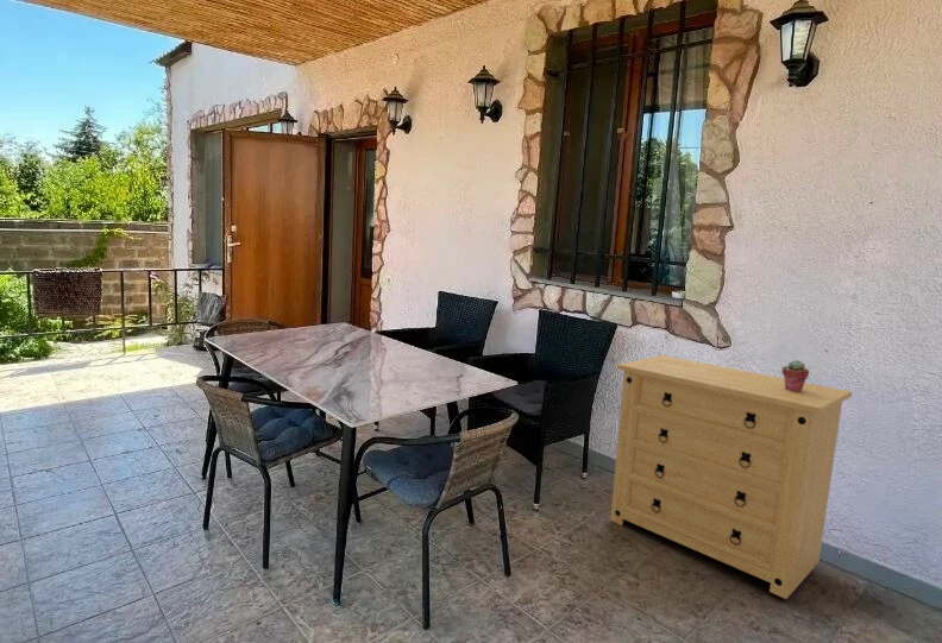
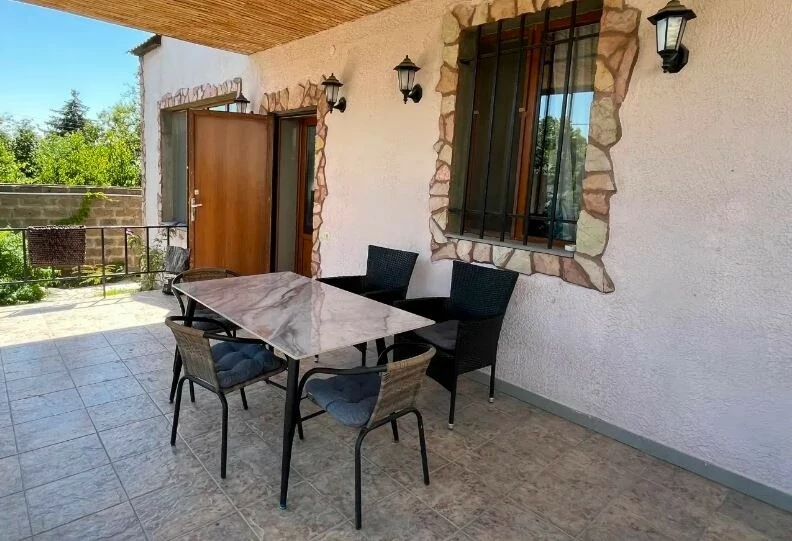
- potted succulent (795, 373)
- dresser (717, 460)
